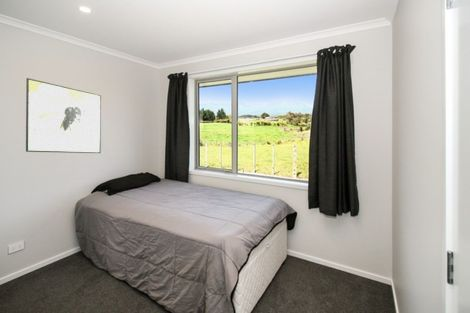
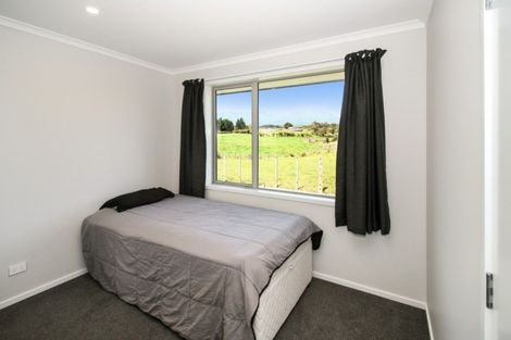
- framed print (68, 120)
